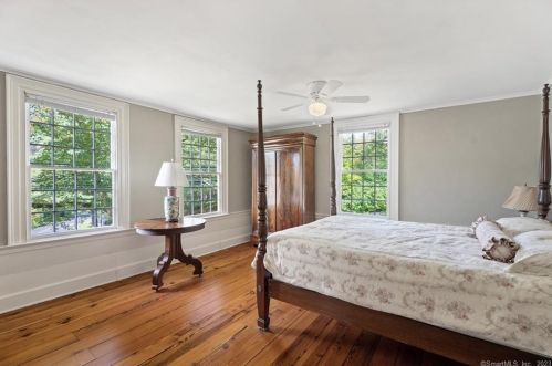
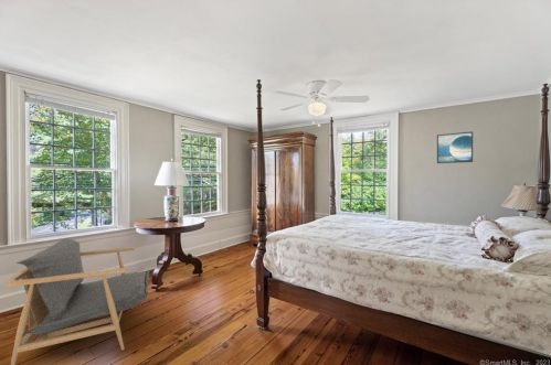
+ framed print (454, 148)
+ armchair (94, 288)
